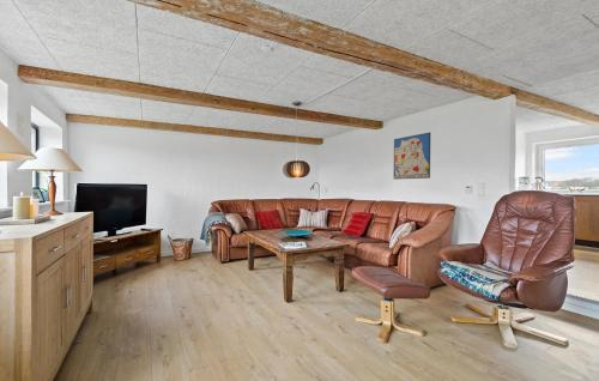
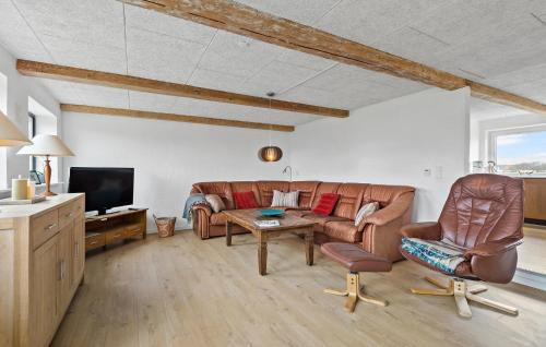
- wall art (410, 157)
